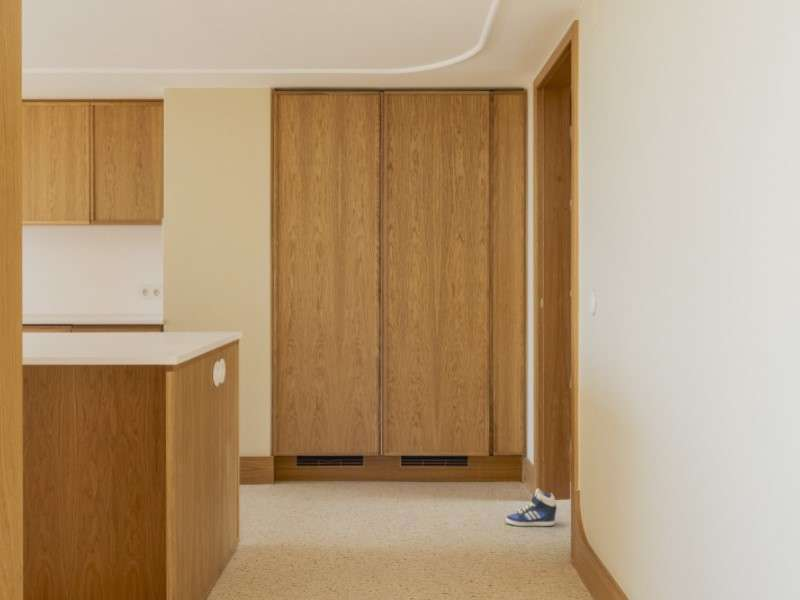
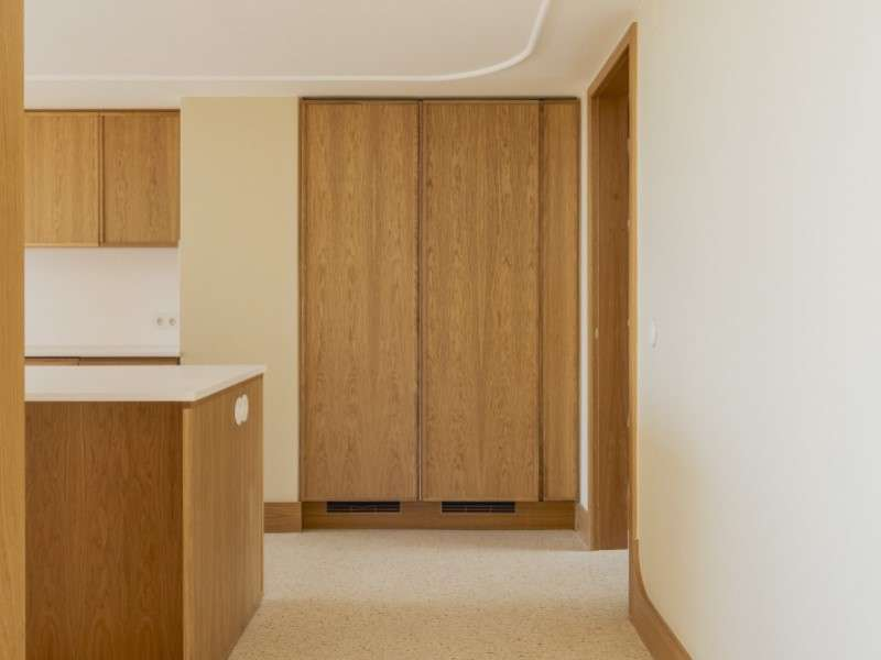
- sneaker (530, 505)
